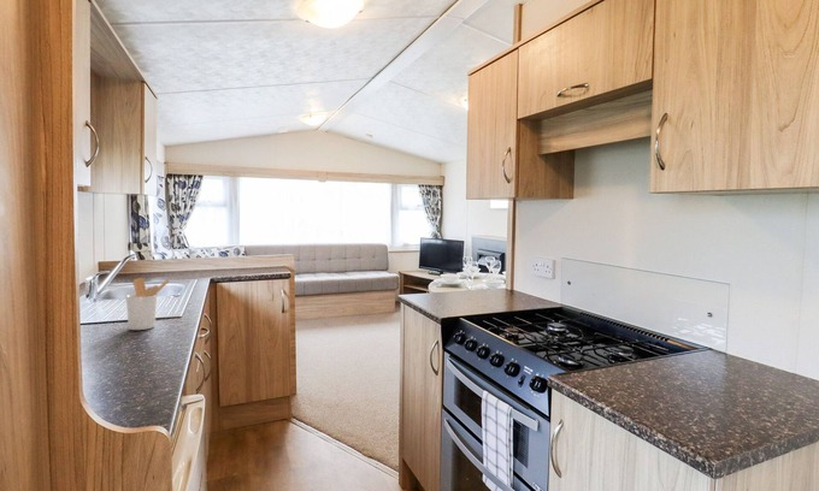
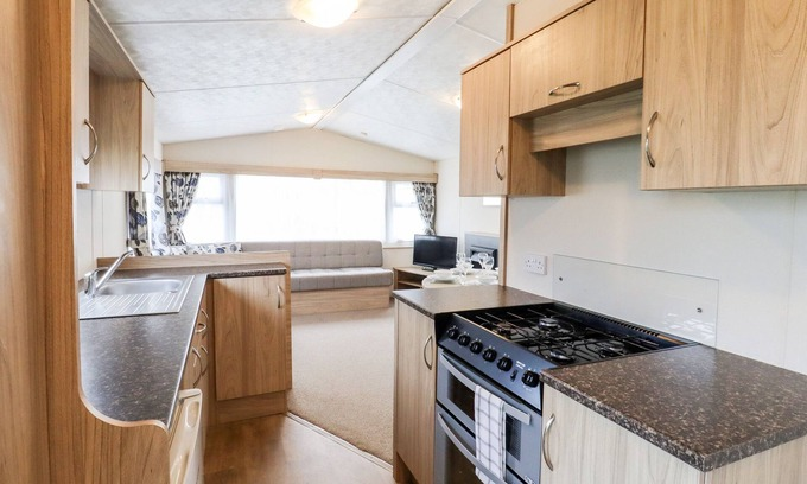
- utensil holder (149, 302)
